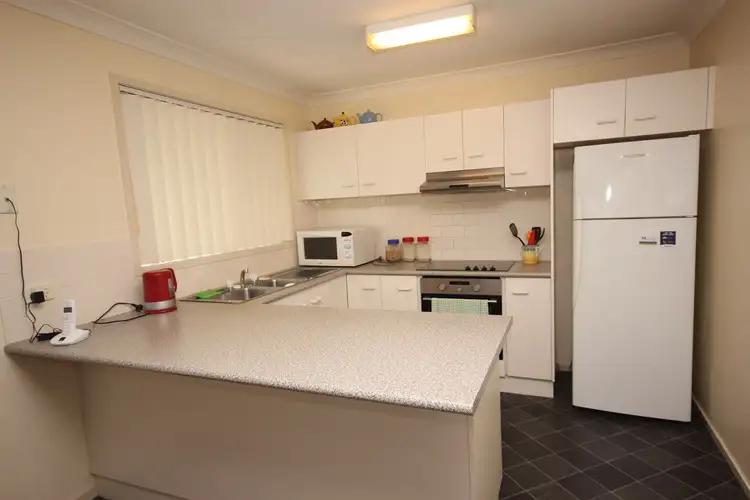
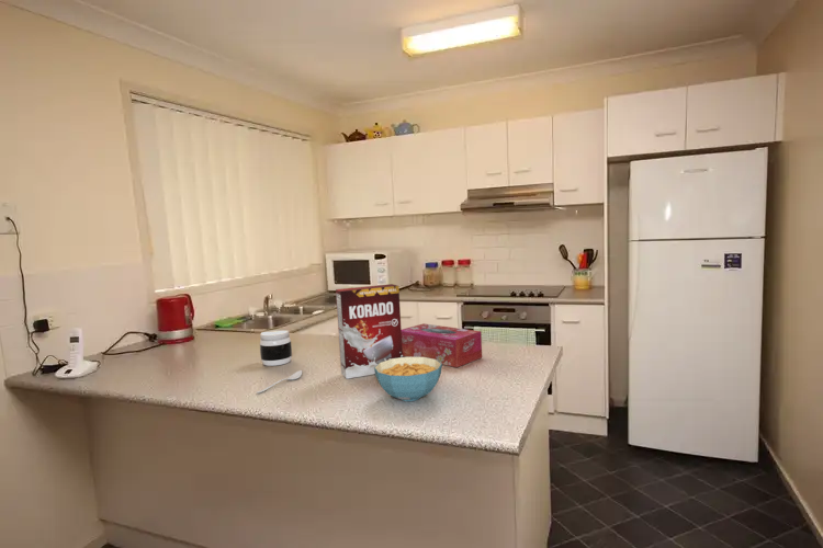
+ tissue box (438, 343)
+ jar (275, 346)
+ spoon (280, 380)
+ cereal box (370, 329)
+ cereal bowl (408, 381)
